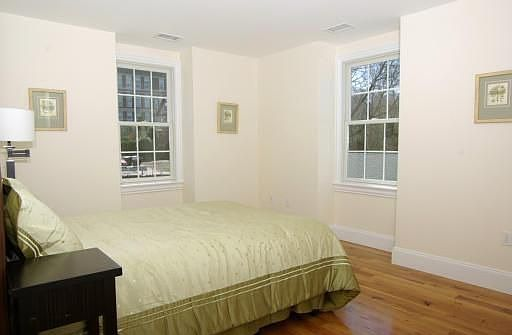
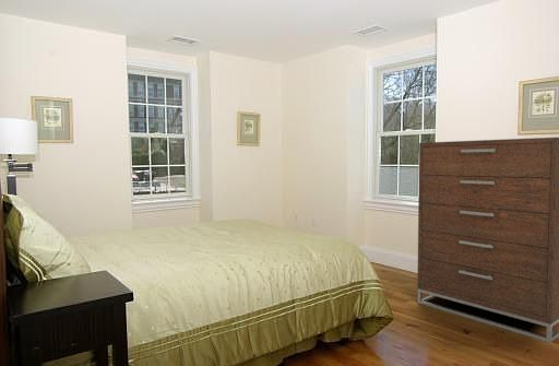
+ dresser (491, 227)
